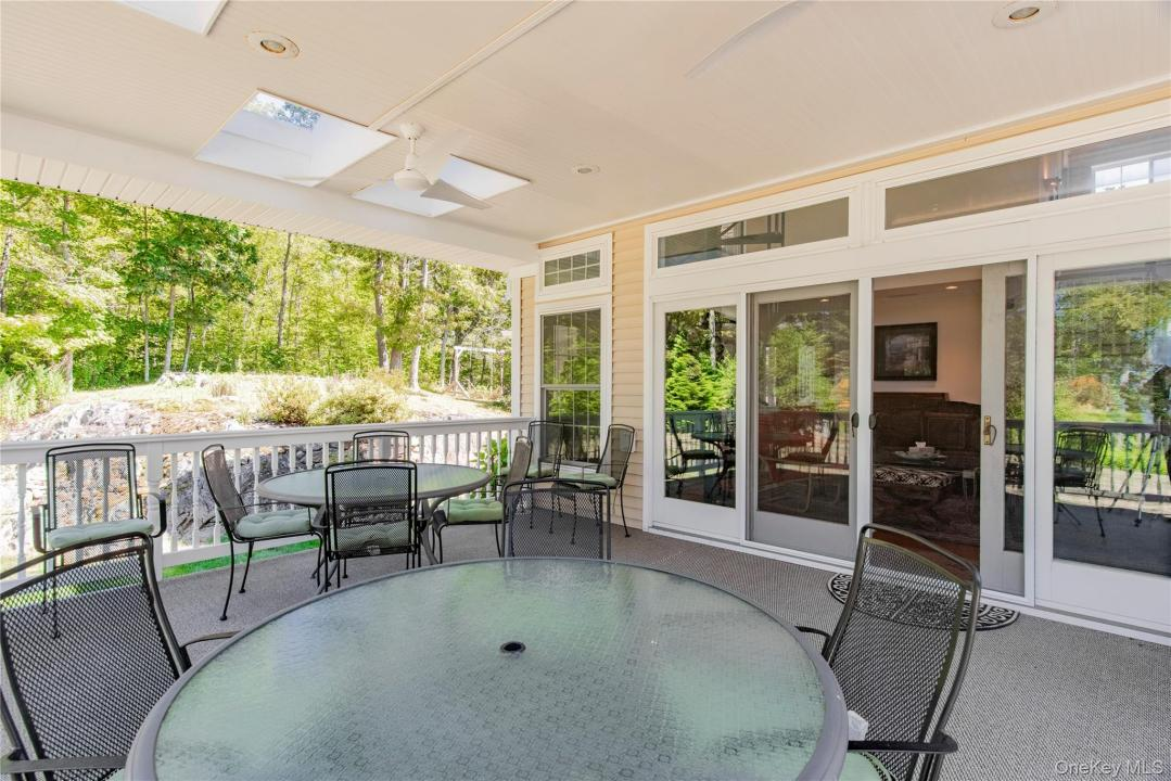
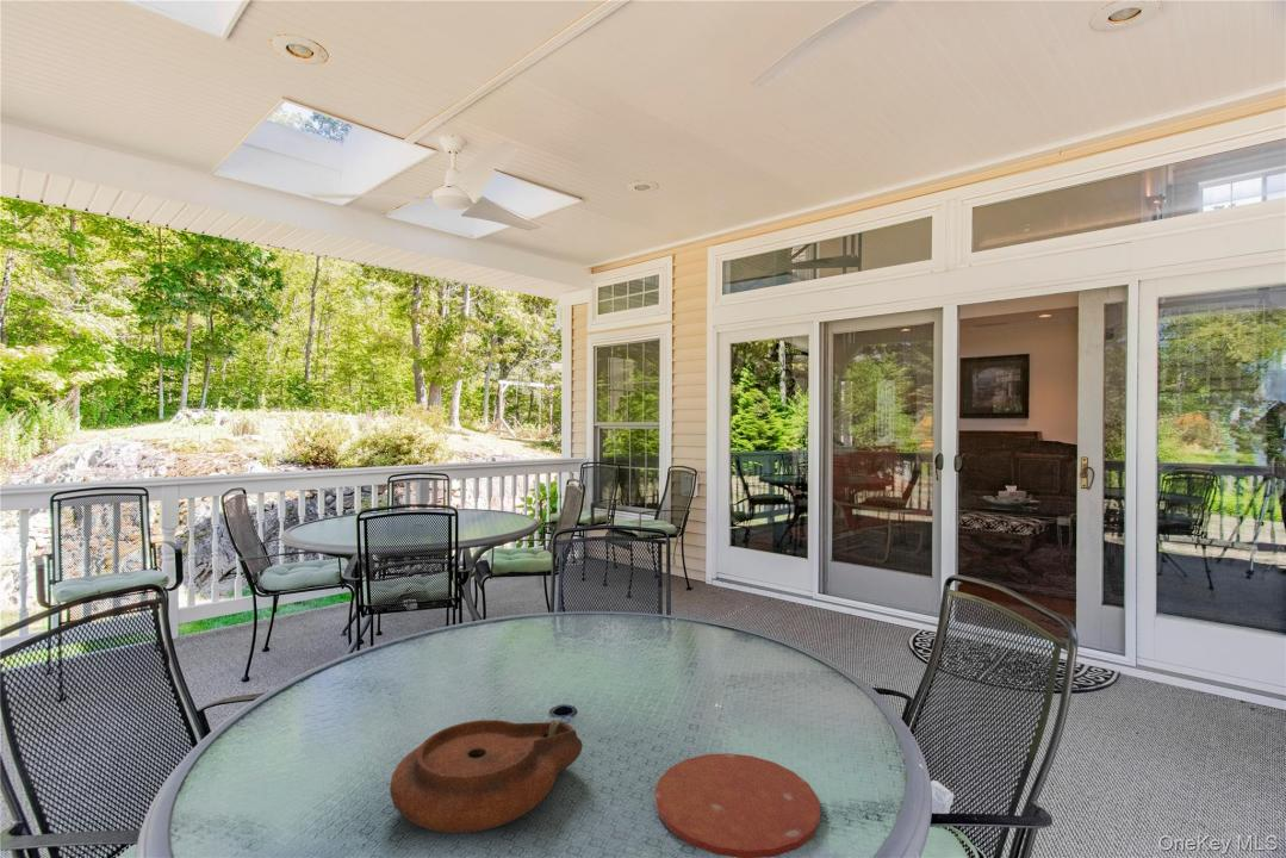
+ plate (487, 770)
+ plate (735, 798)
